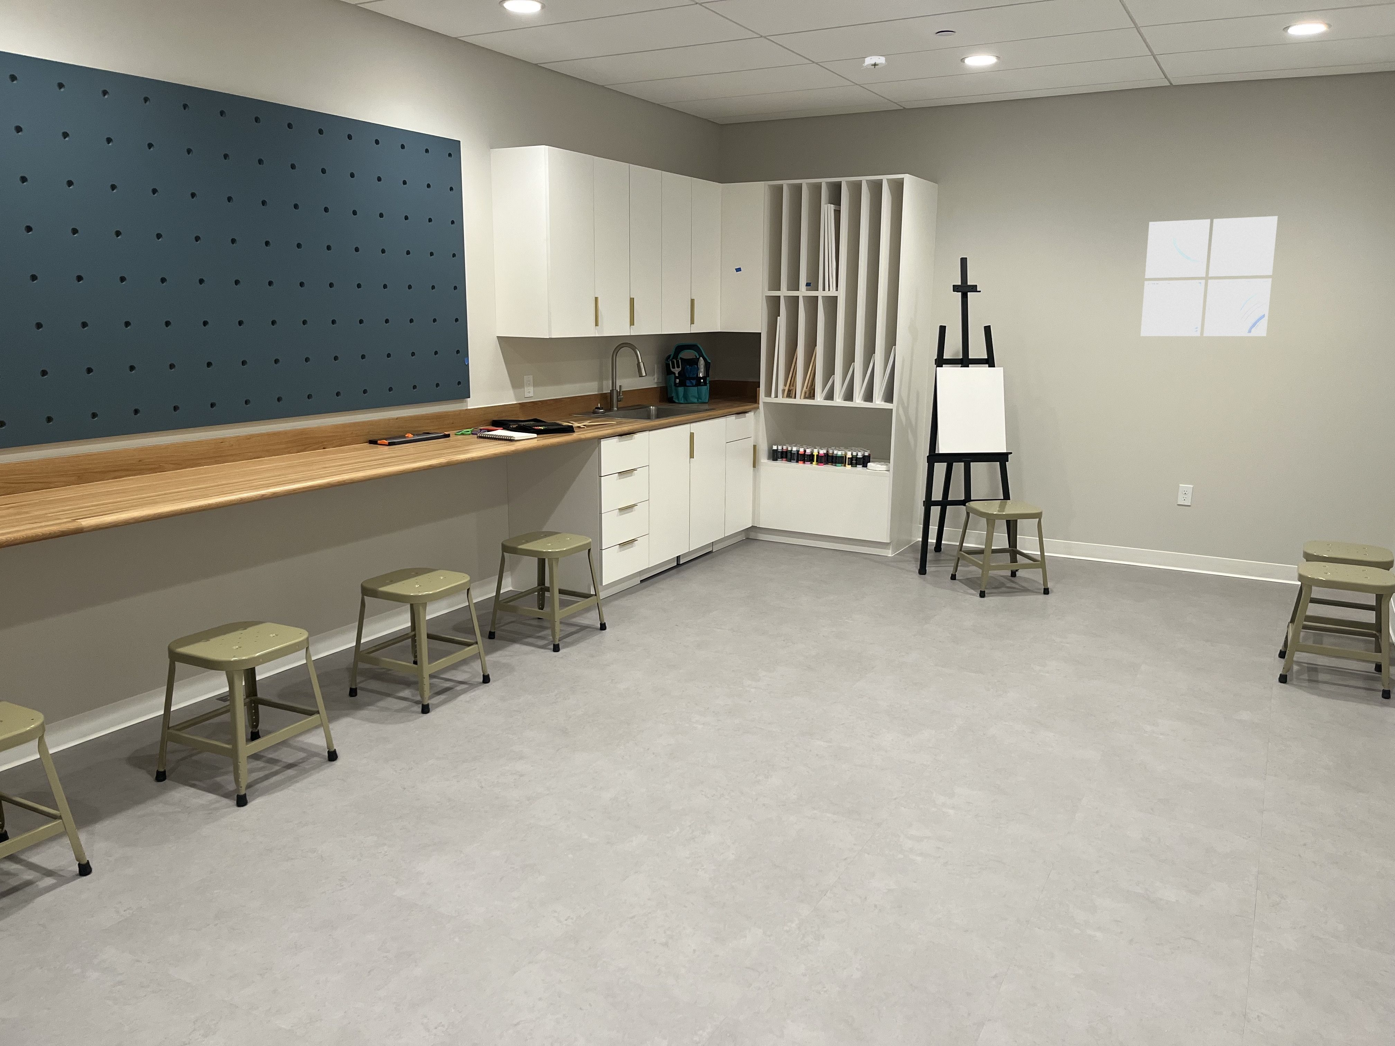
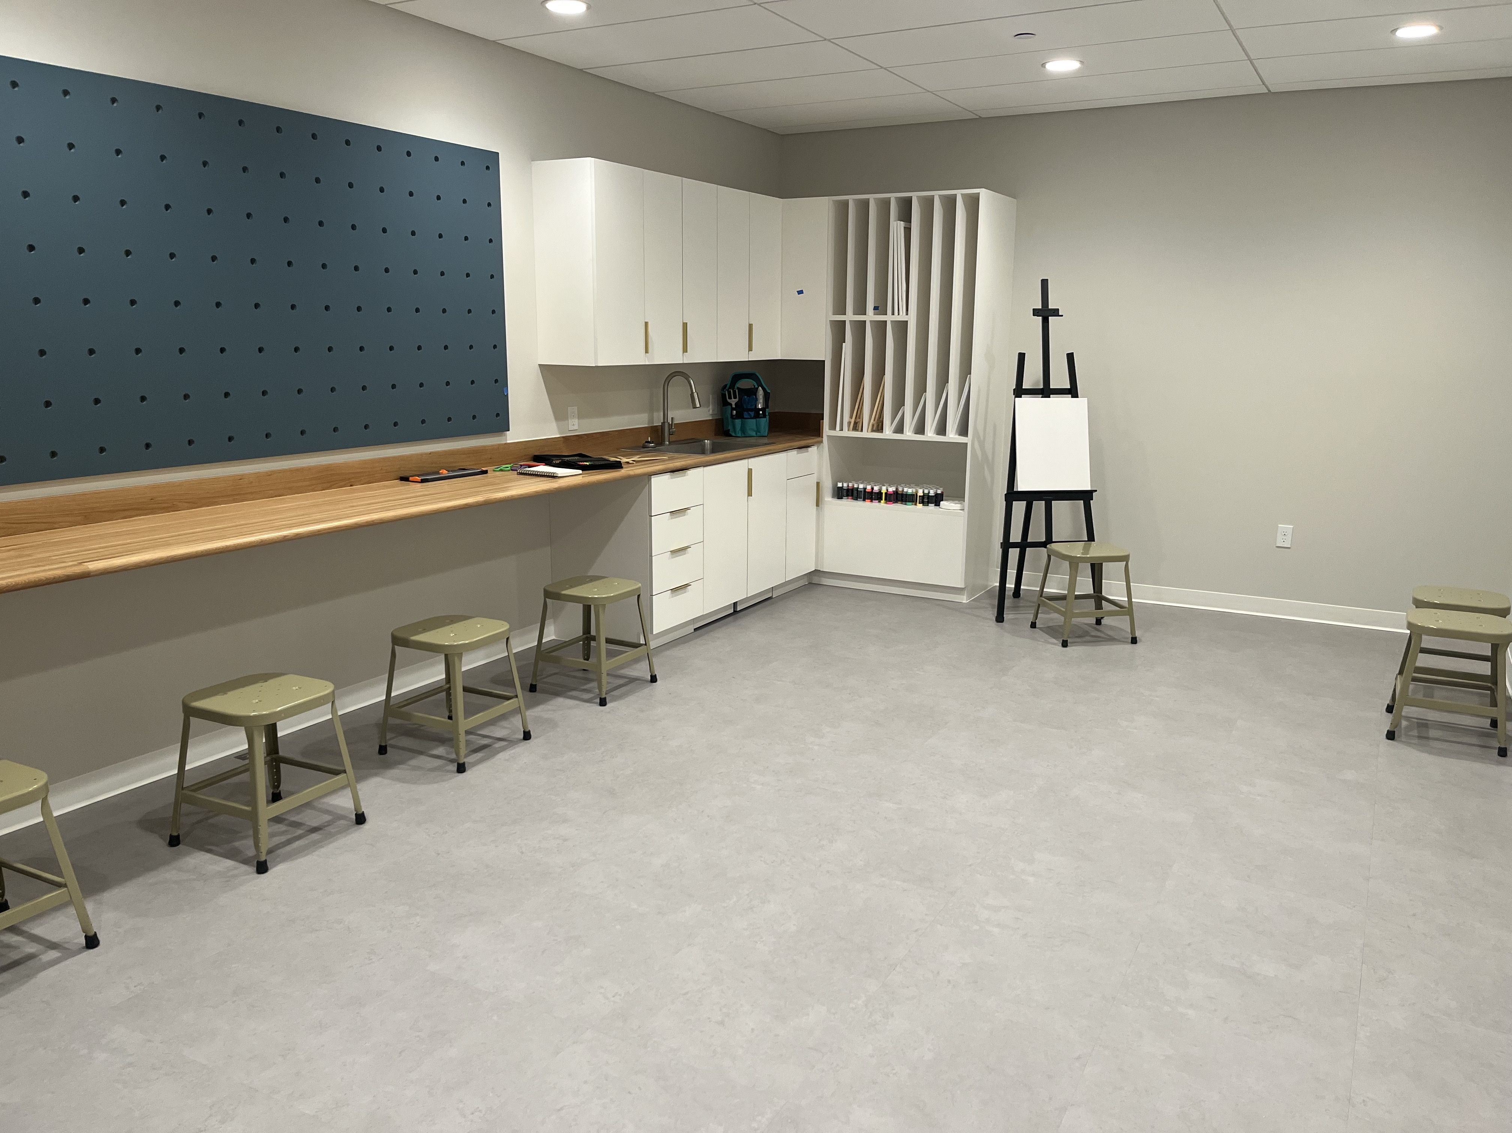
- wall art (1205, 277)
- smoke detector (874, 62)
